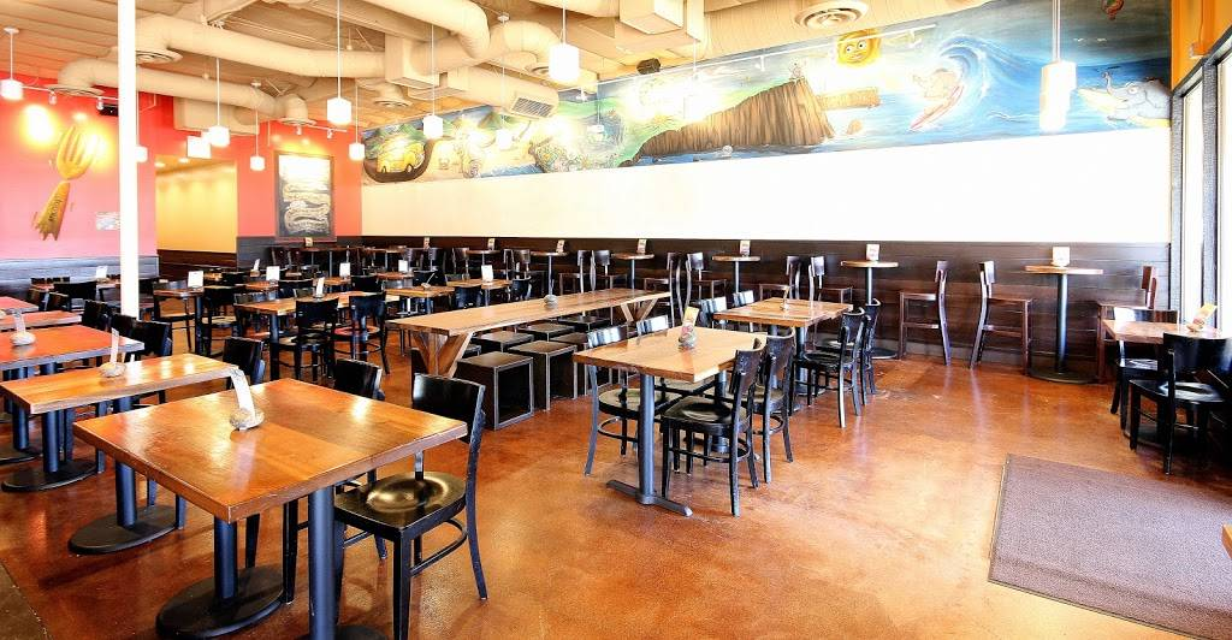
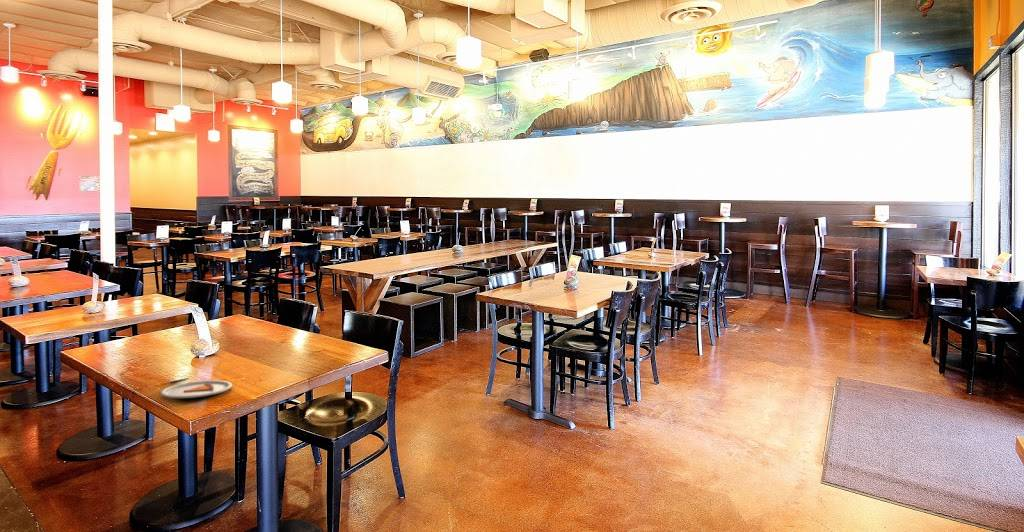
+ dinner plate (194, 386)
